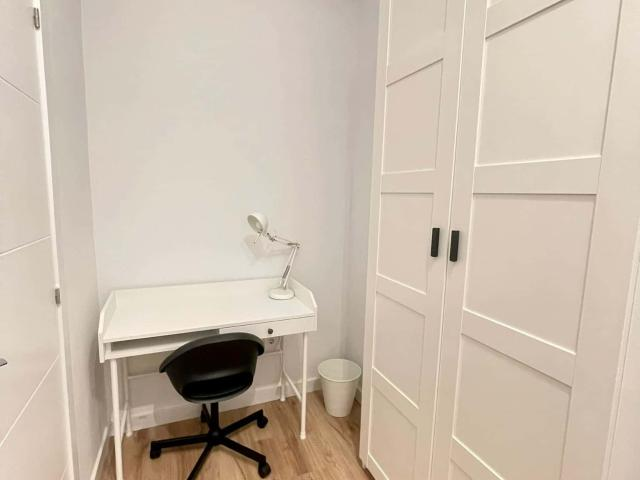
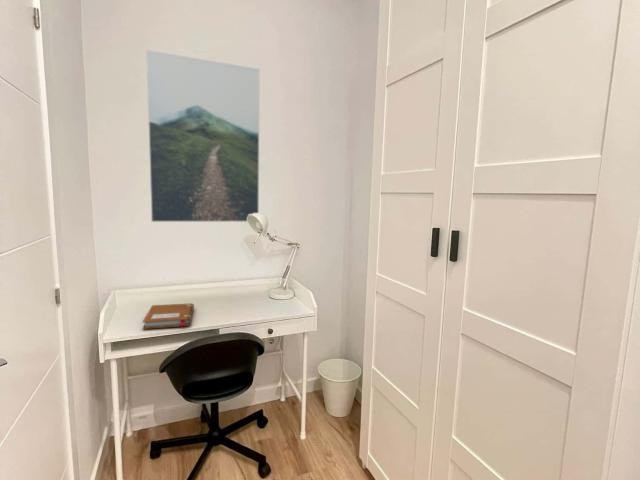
+ notebook (170, 315)
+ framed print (207, 143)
